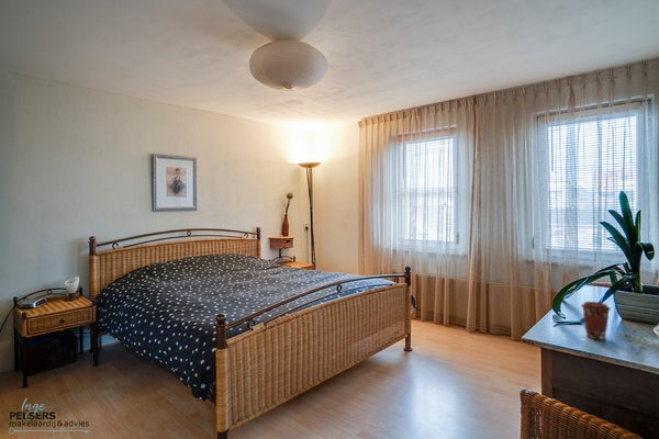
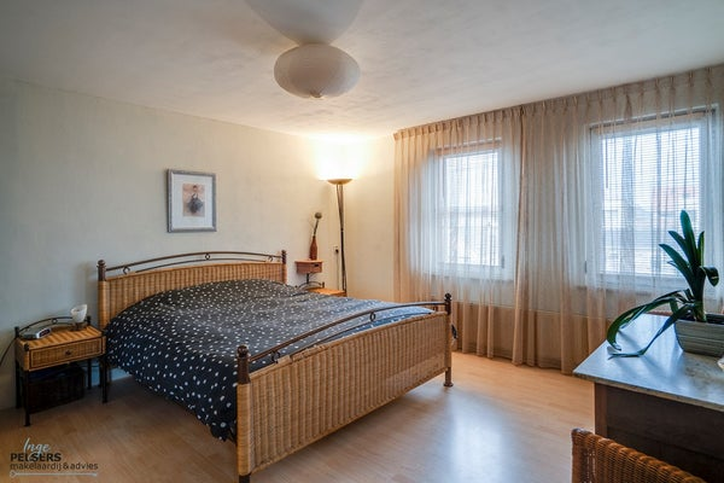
- coffee cup (595, 319)
